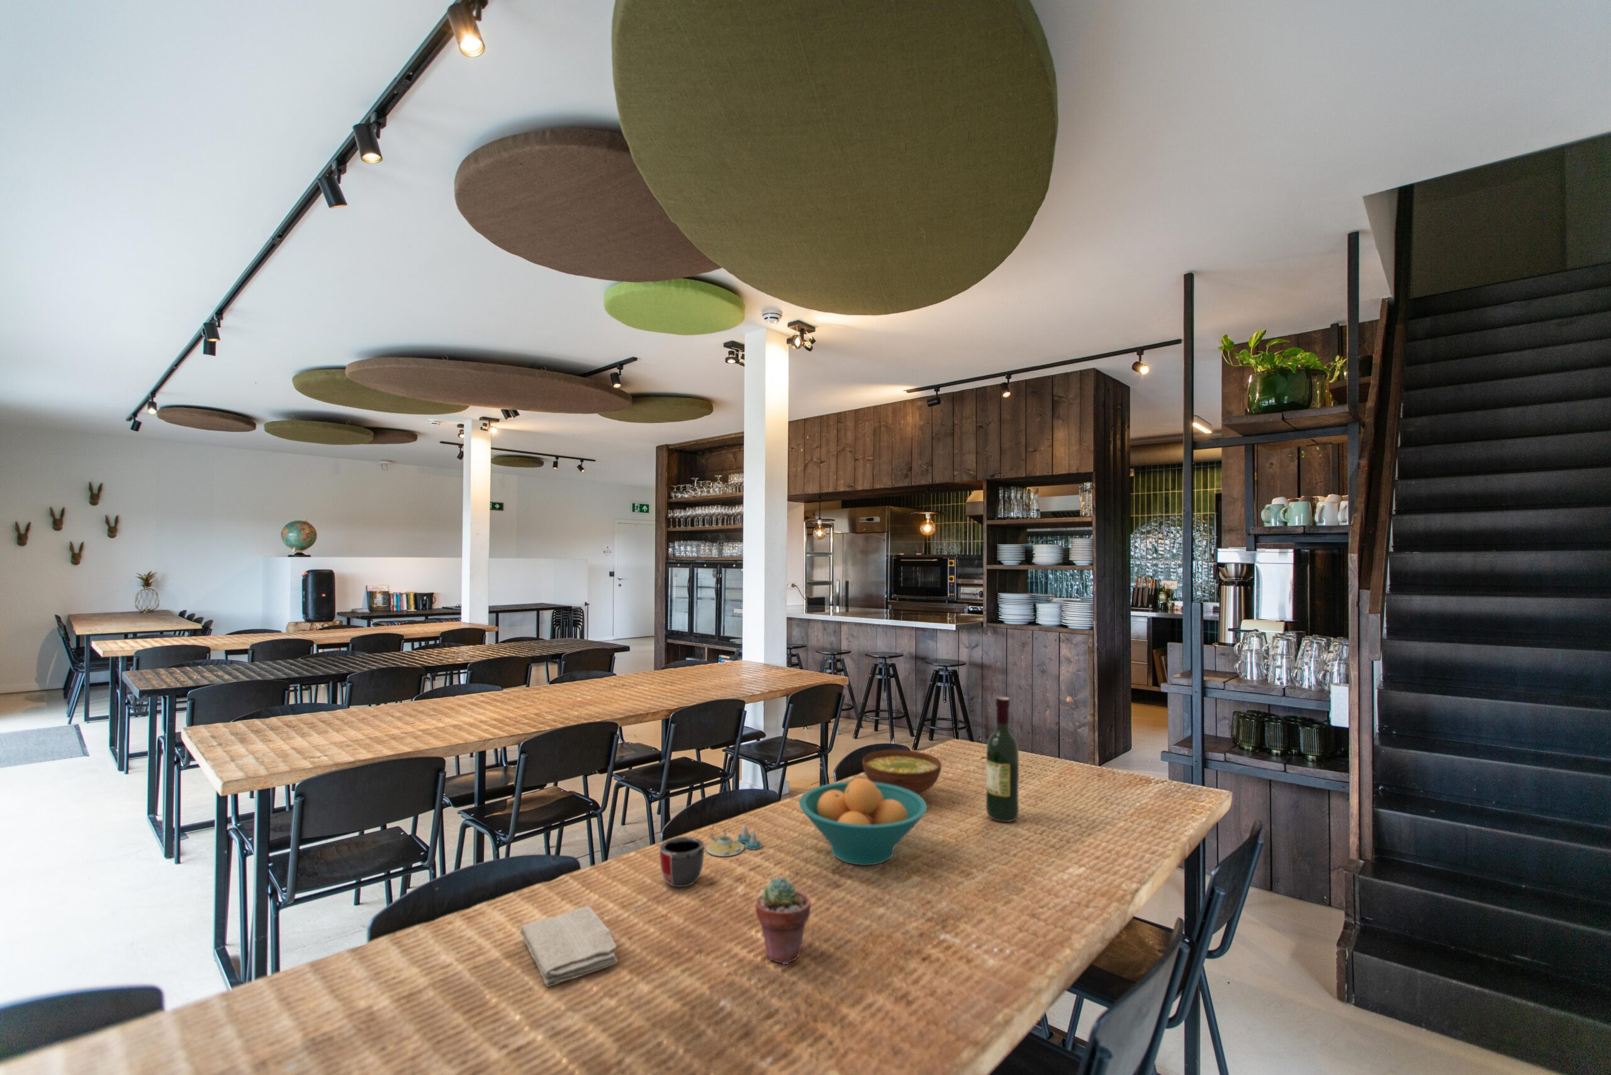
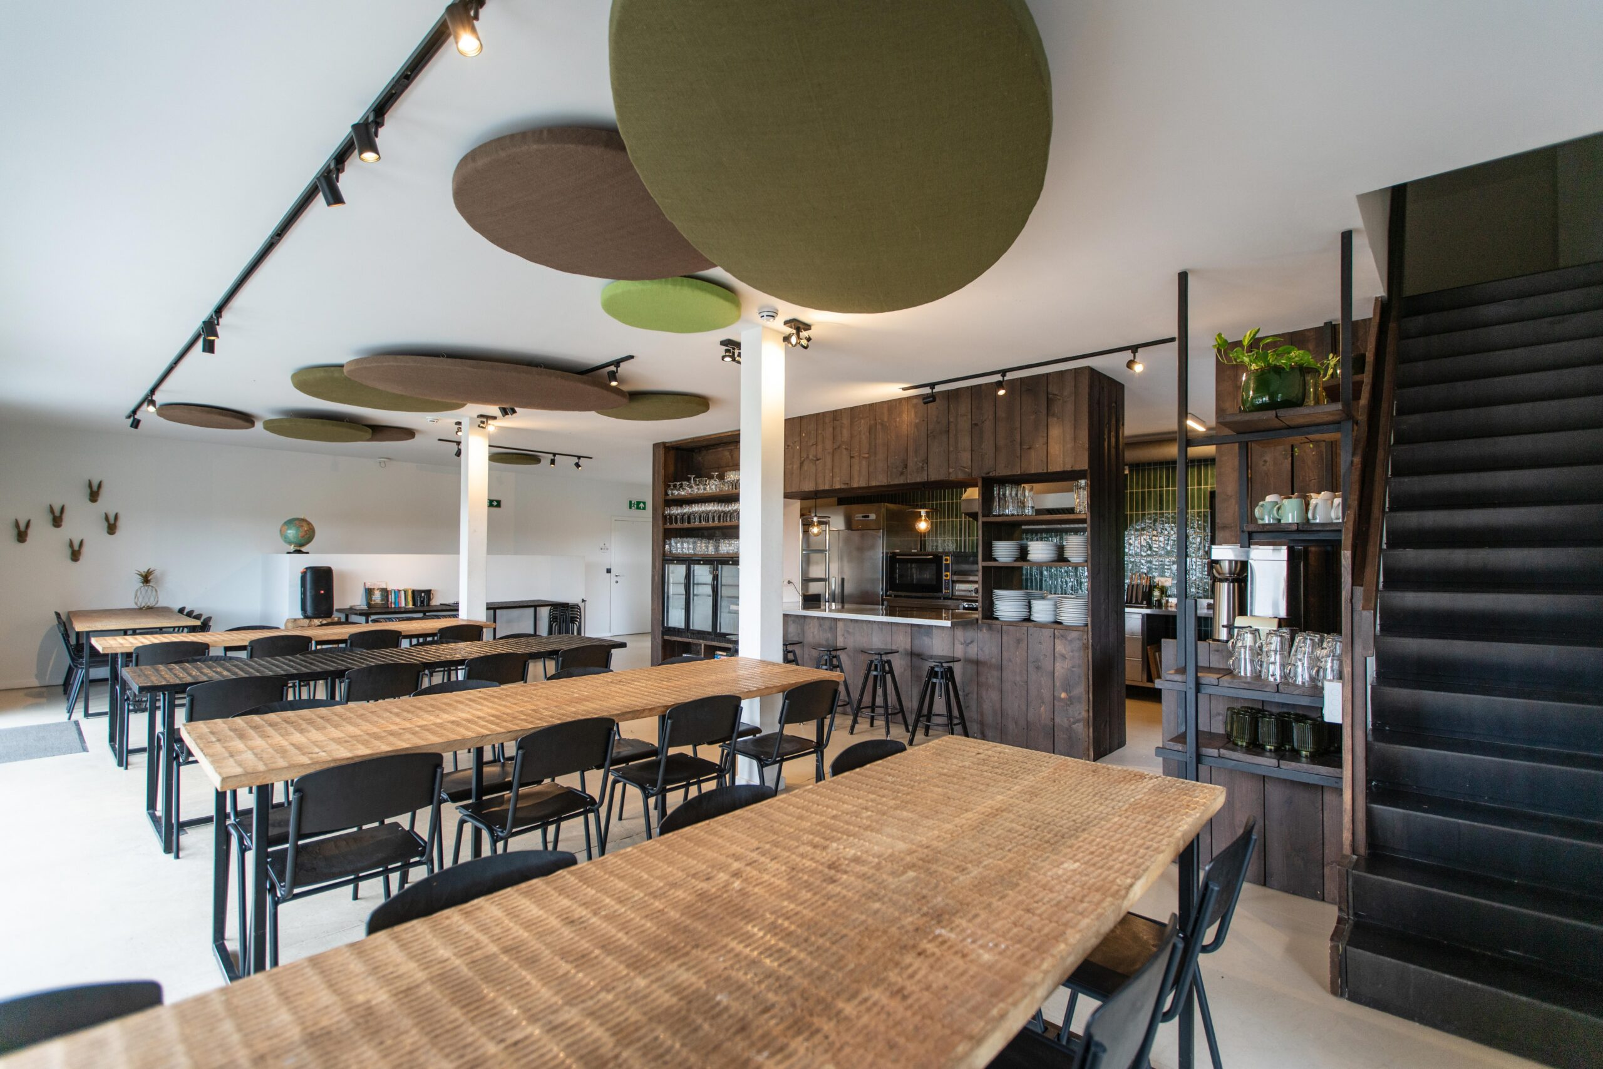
- fruit bowl (862, 816)
- potted succulent (782, 915)
- mug (678, 860)
- bowl (901, 779)
- wine bottle (1002, 757)
- washcloth (569, 942)
- salt and pepper shaker set (732, 839)
